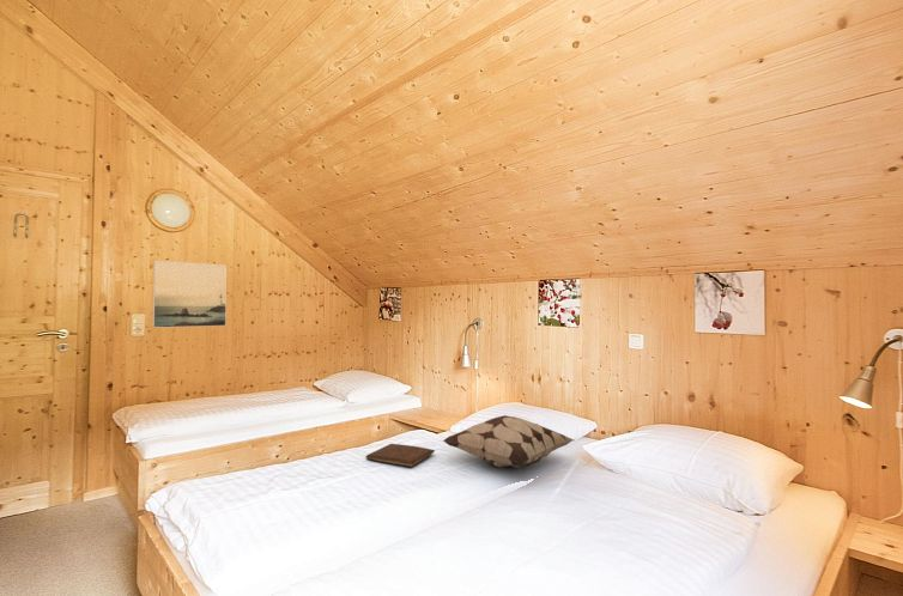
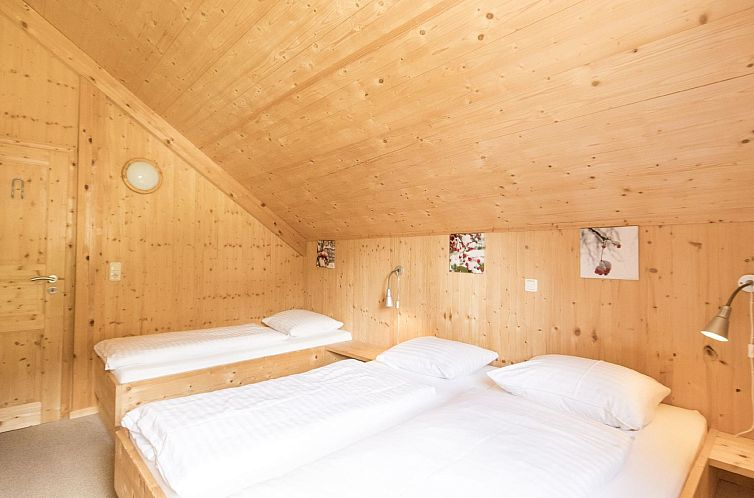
- decorative pillow (508, 439)
- book (400, 454)
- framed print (190, 294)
